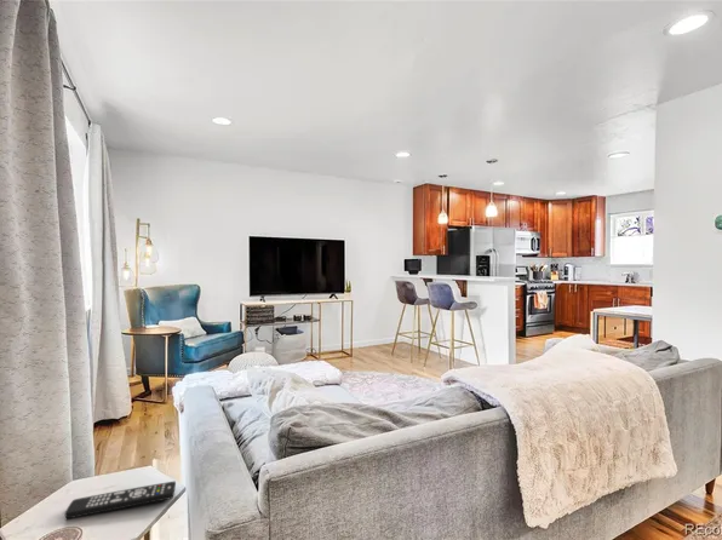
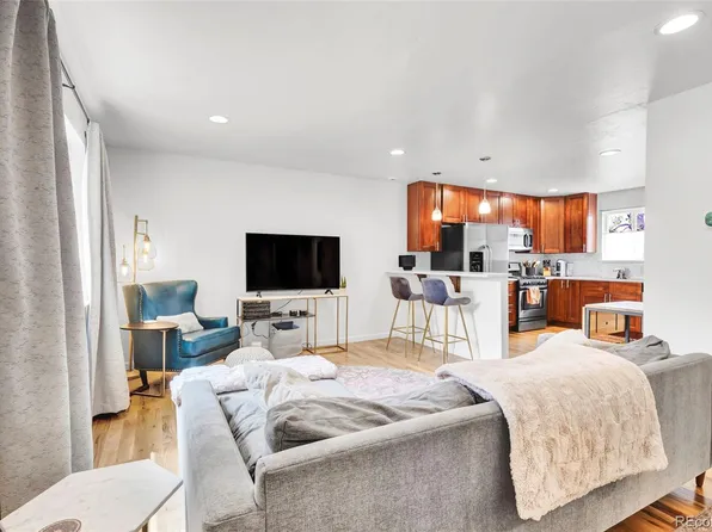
- remote control (124, 499)
